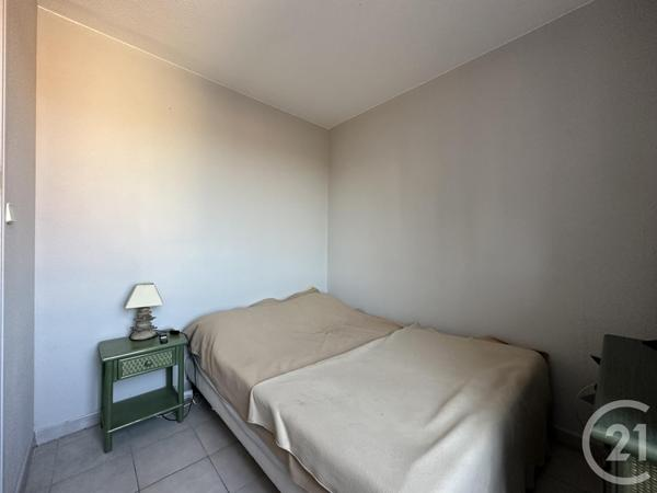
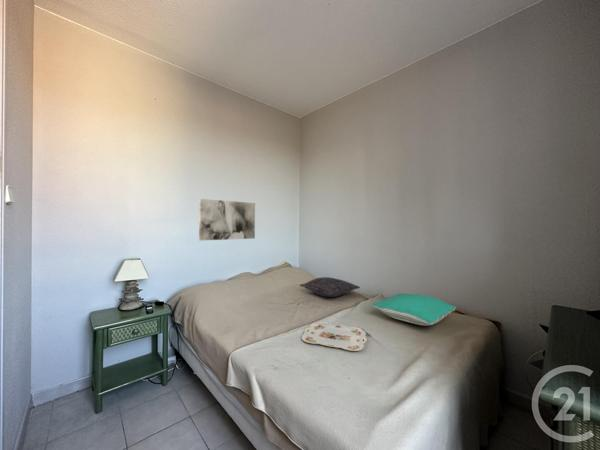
+ pillow (329, 286)
+ wall art (229, 220)
+ serving tray (334, 335)
+ pillow (412, 307)
